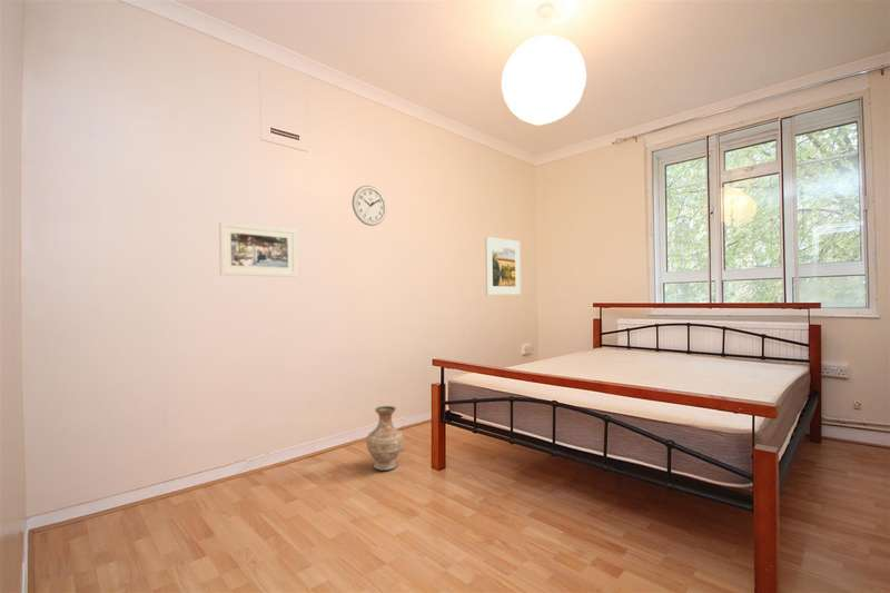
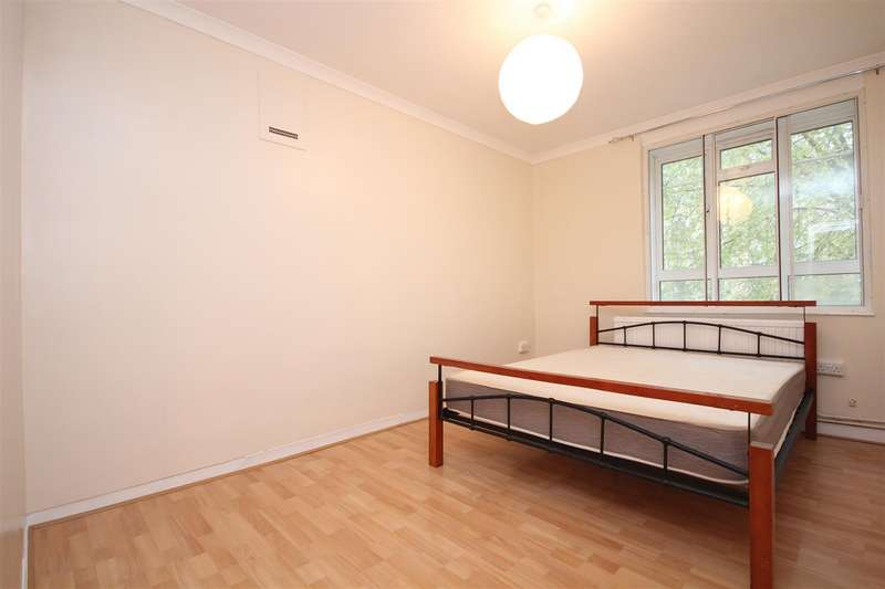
- wall clock (369, 205)
- vase (385, 437)
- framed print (260, 250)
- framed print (503, 267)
